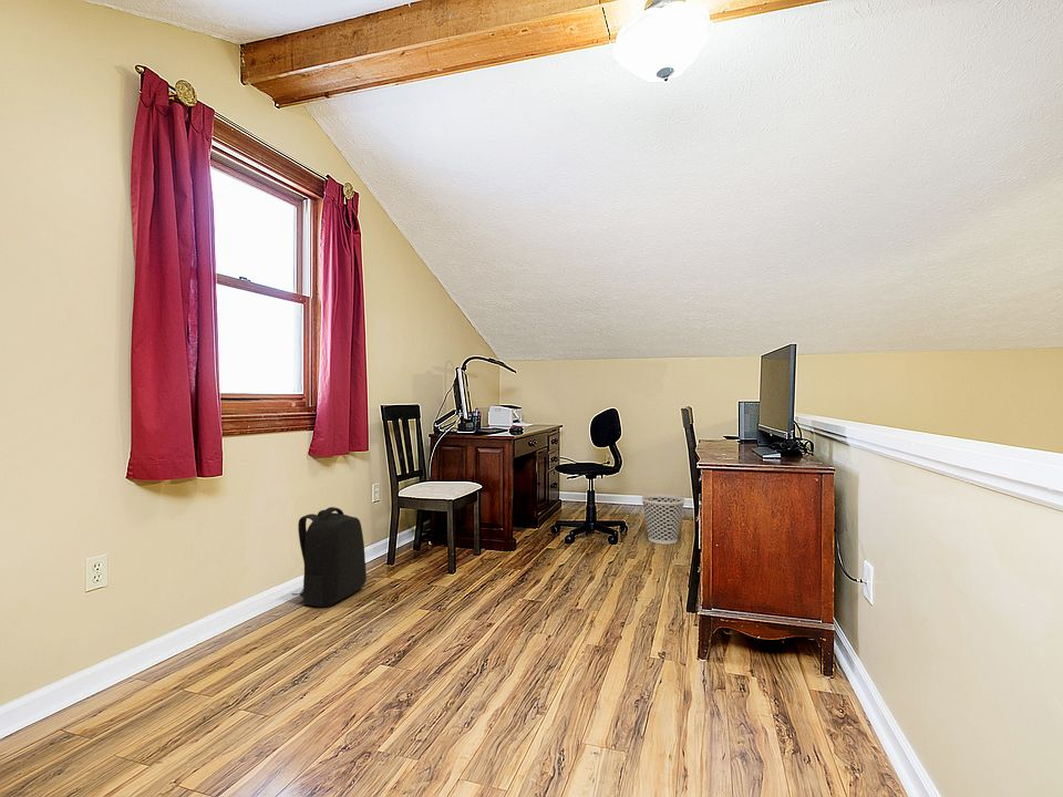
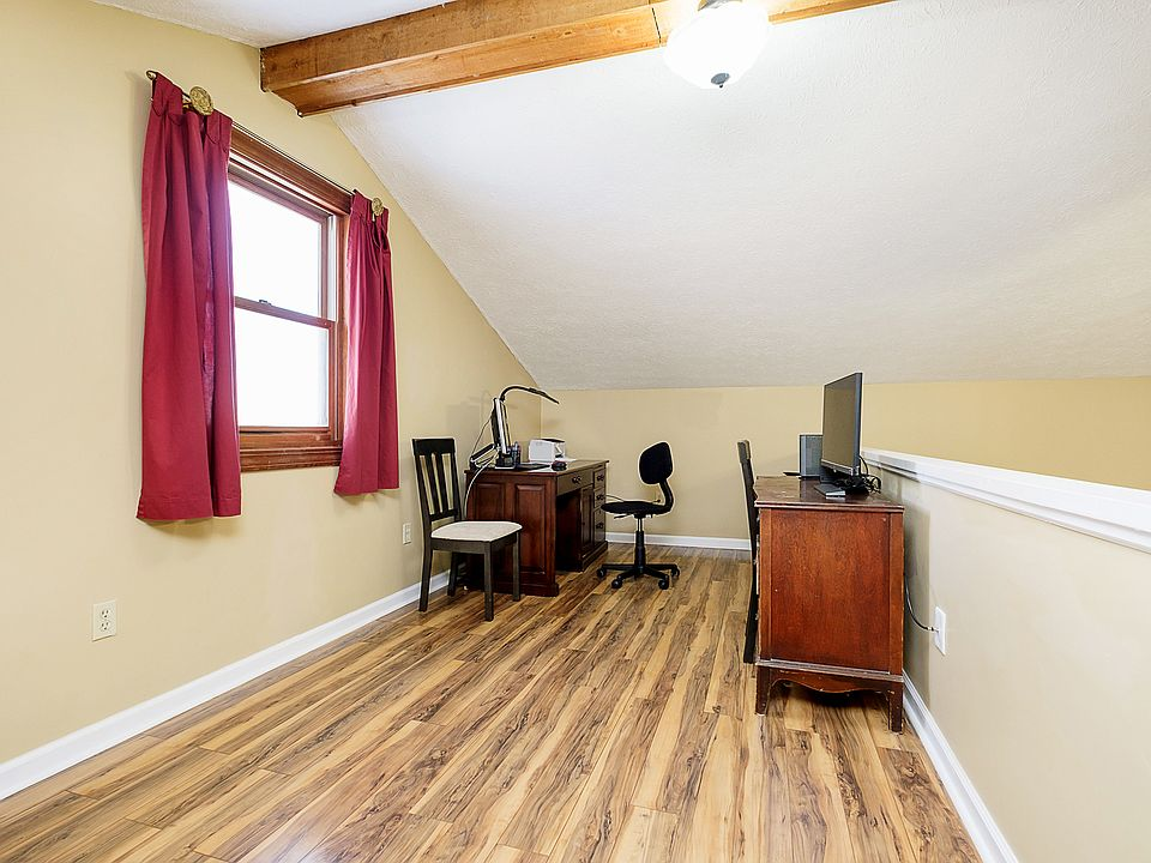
- wastebasket (662, 519)
- backpack (327, 550)
